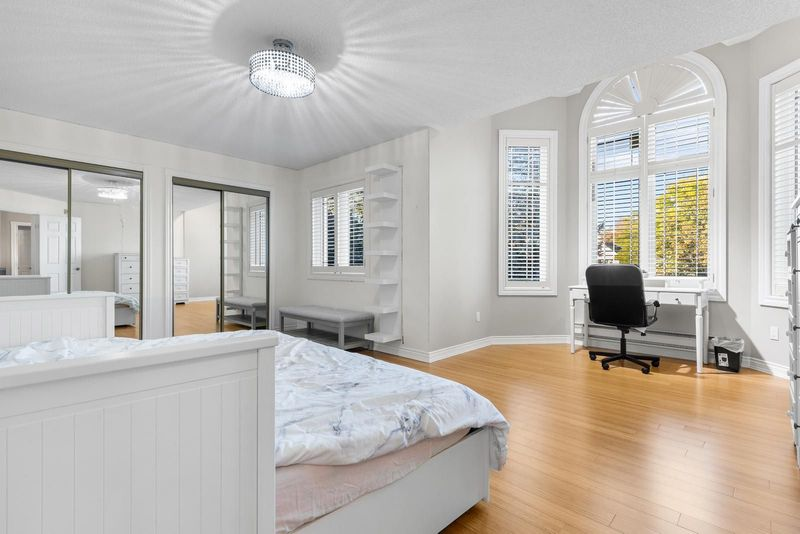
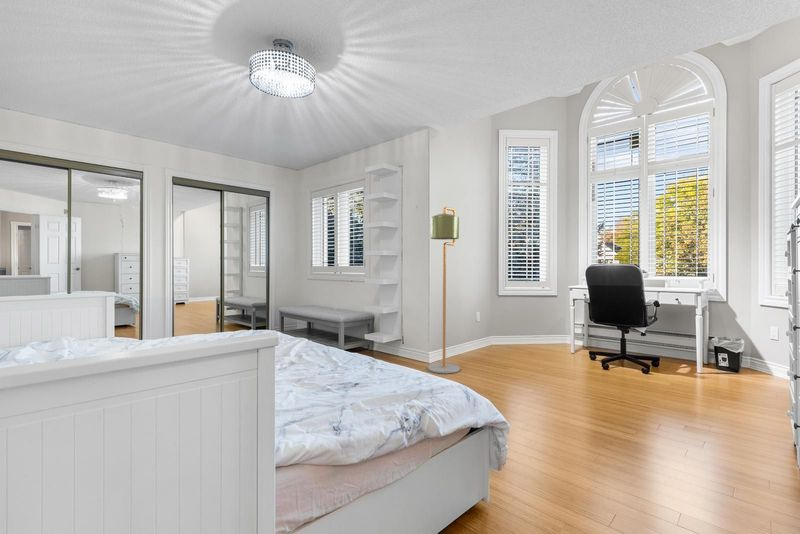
+ floor lamp (445, 287)
